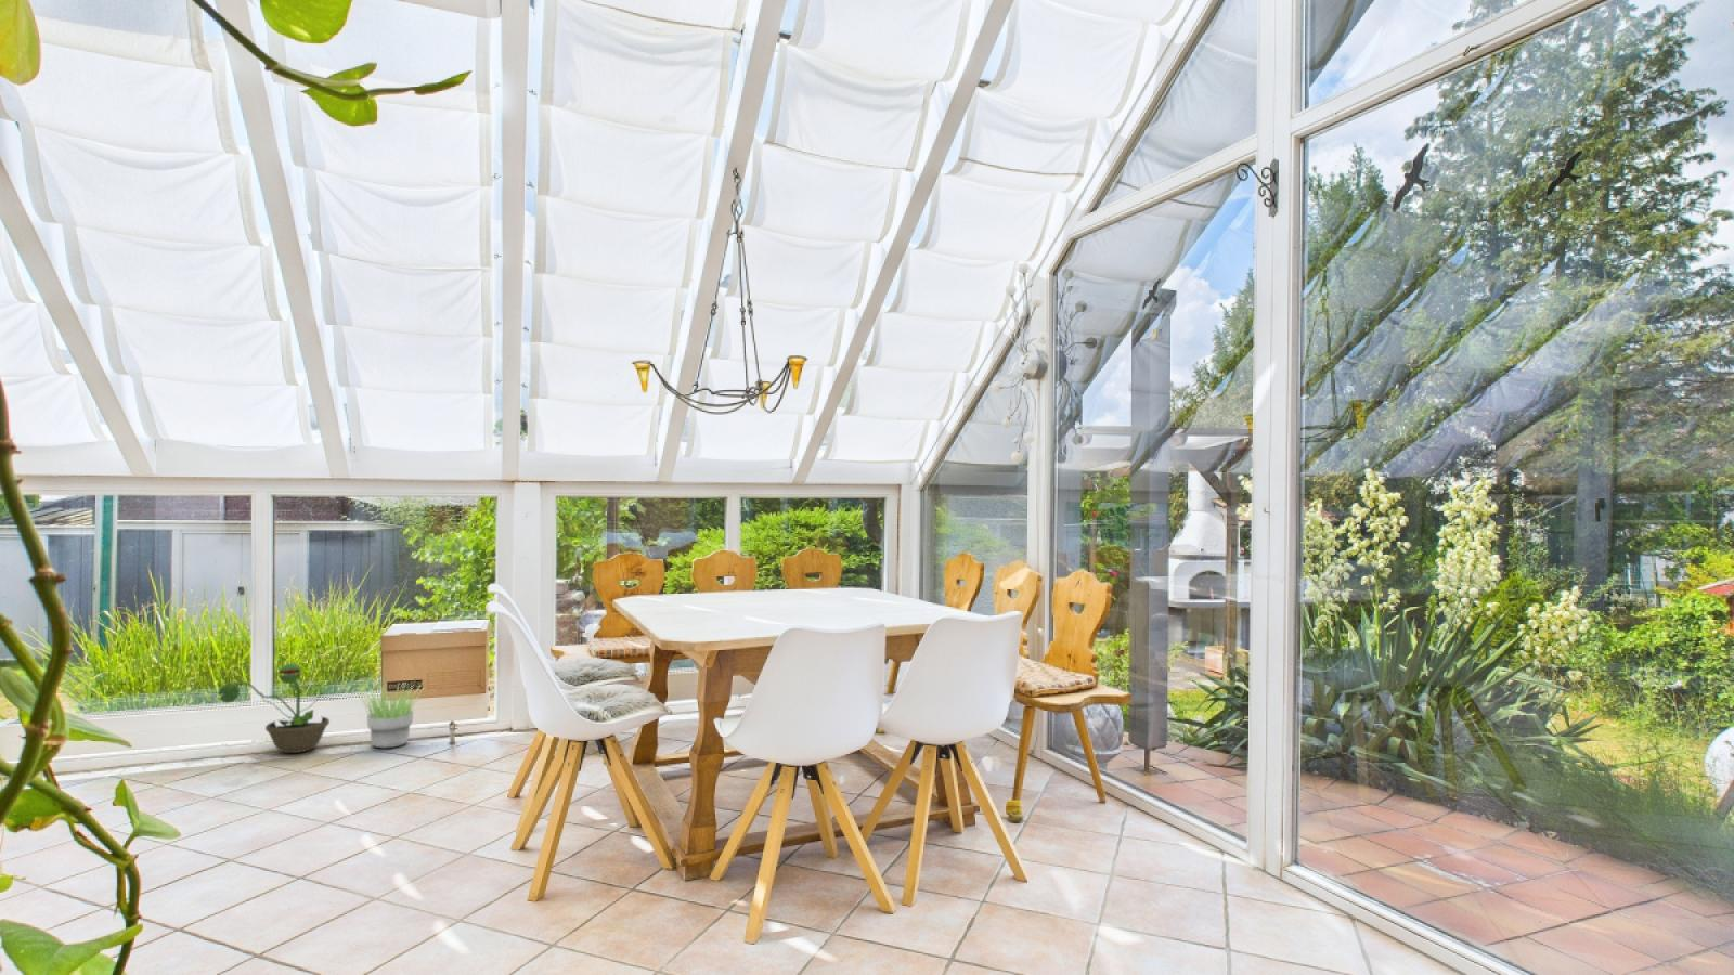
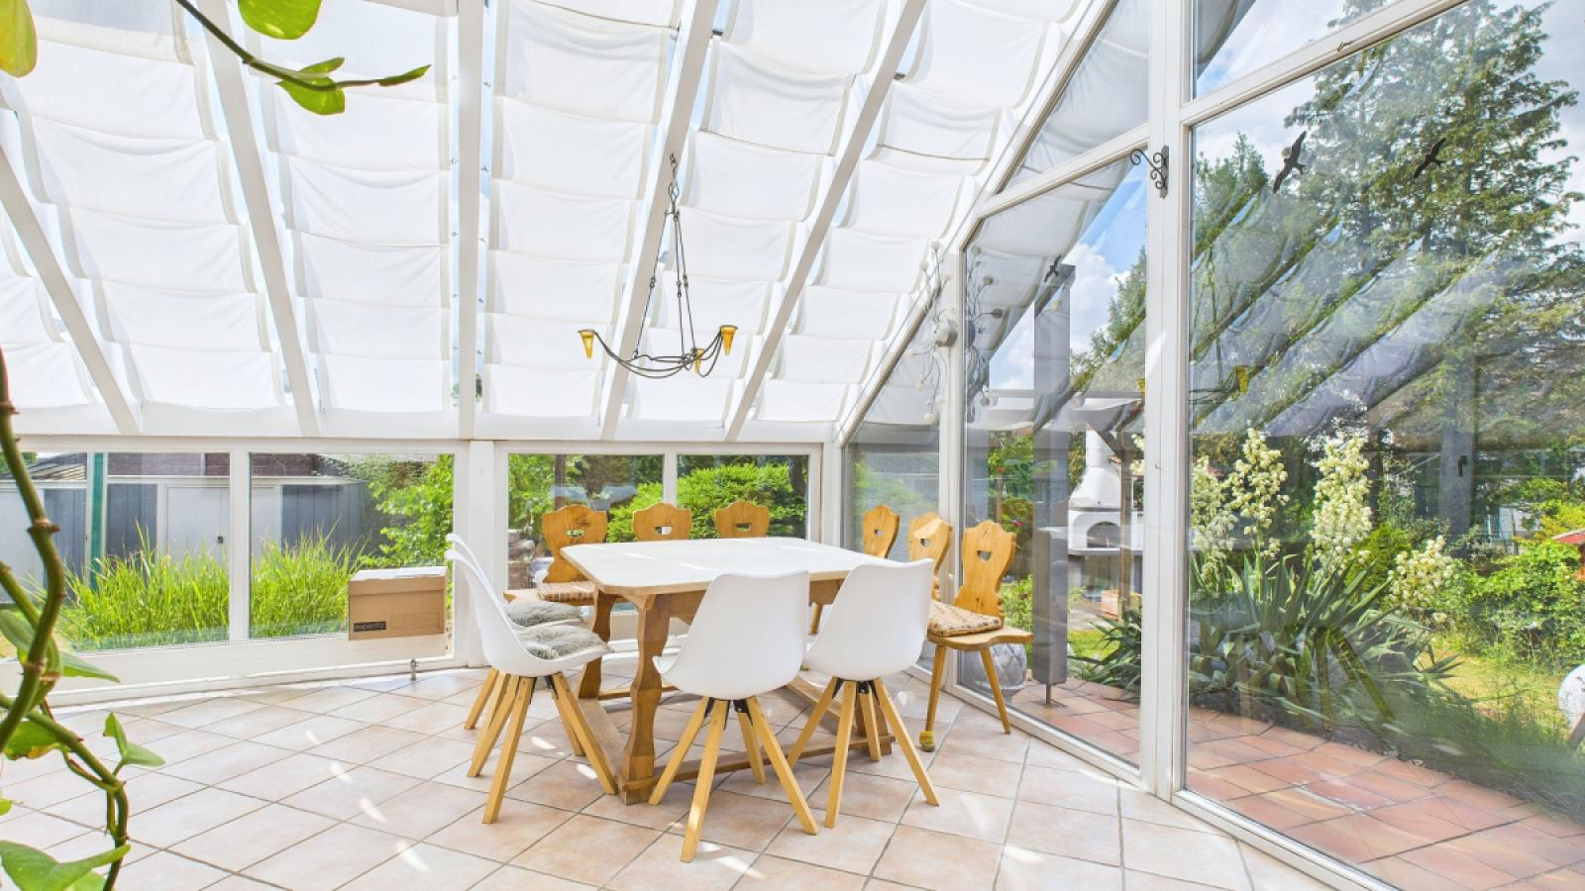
- potted plant (389, 715)
- decorative plant (275, 706)
